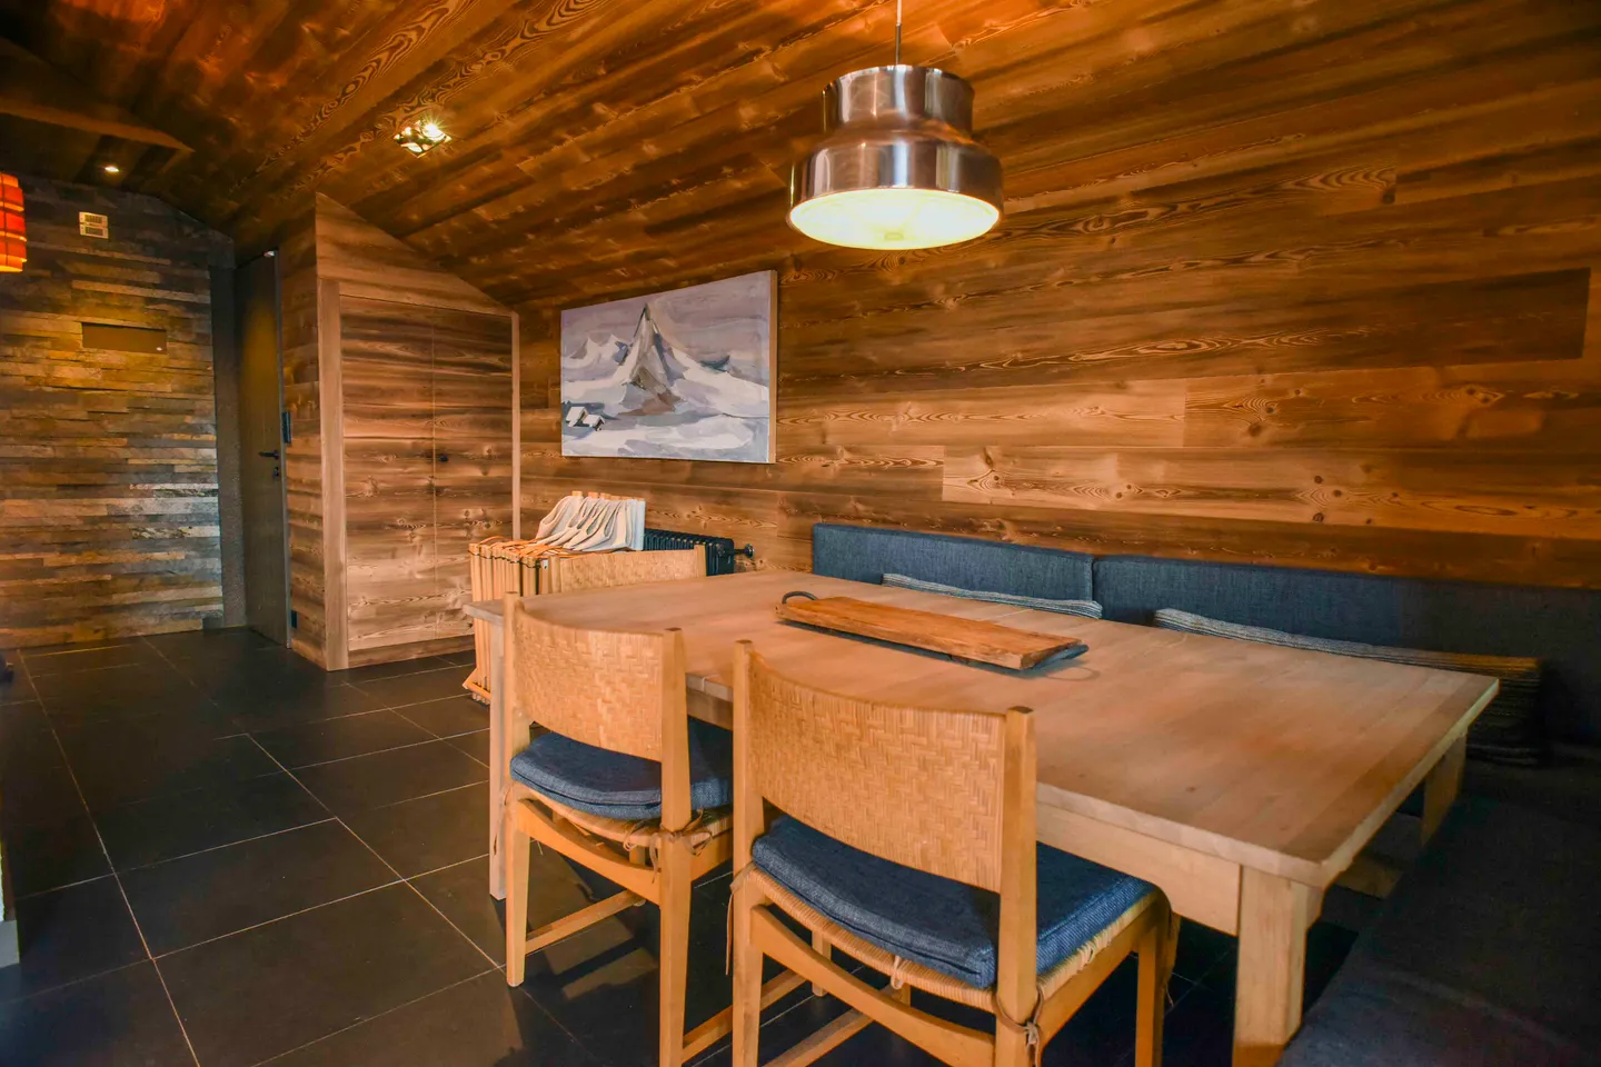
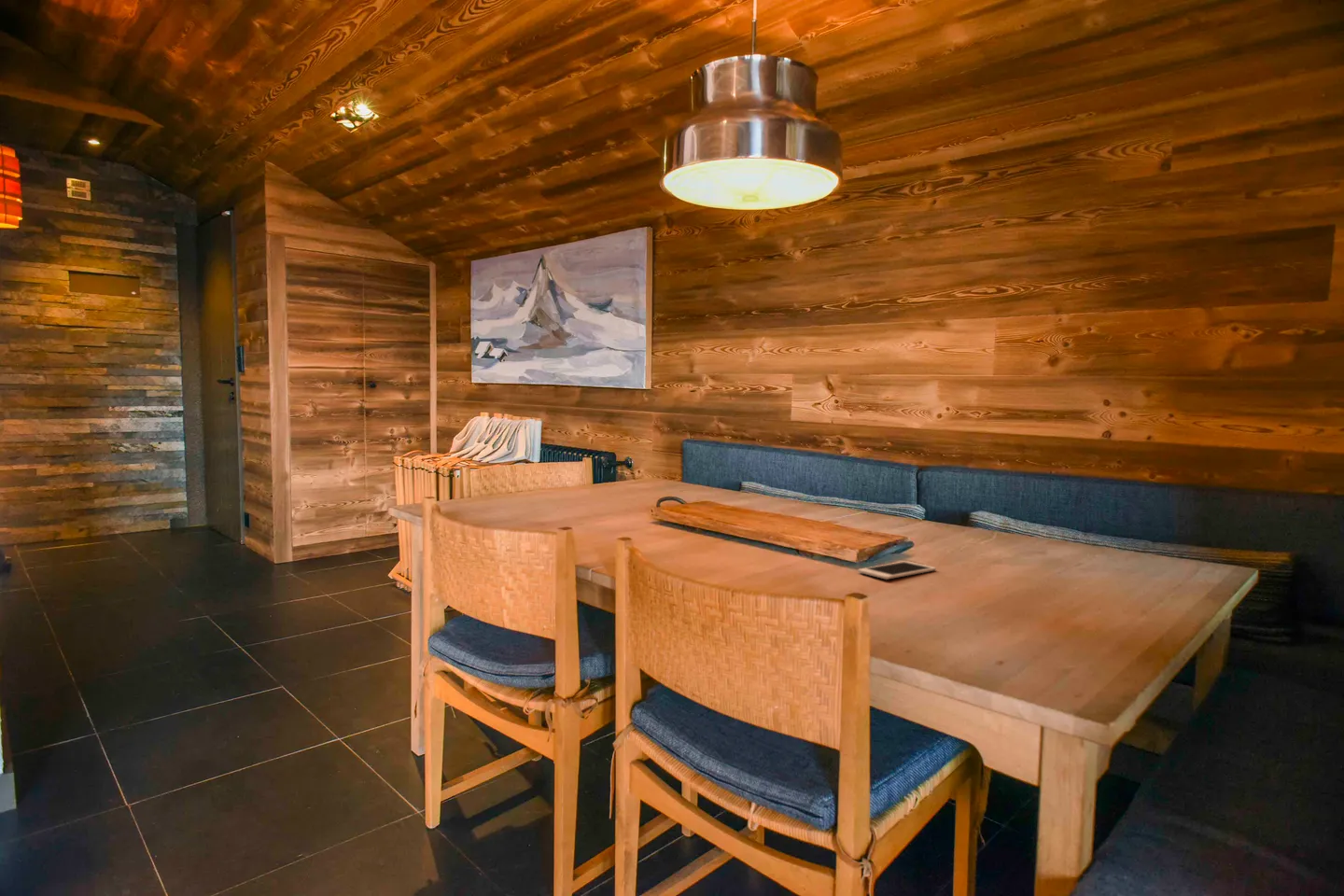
+ cell phone (897, 569)
